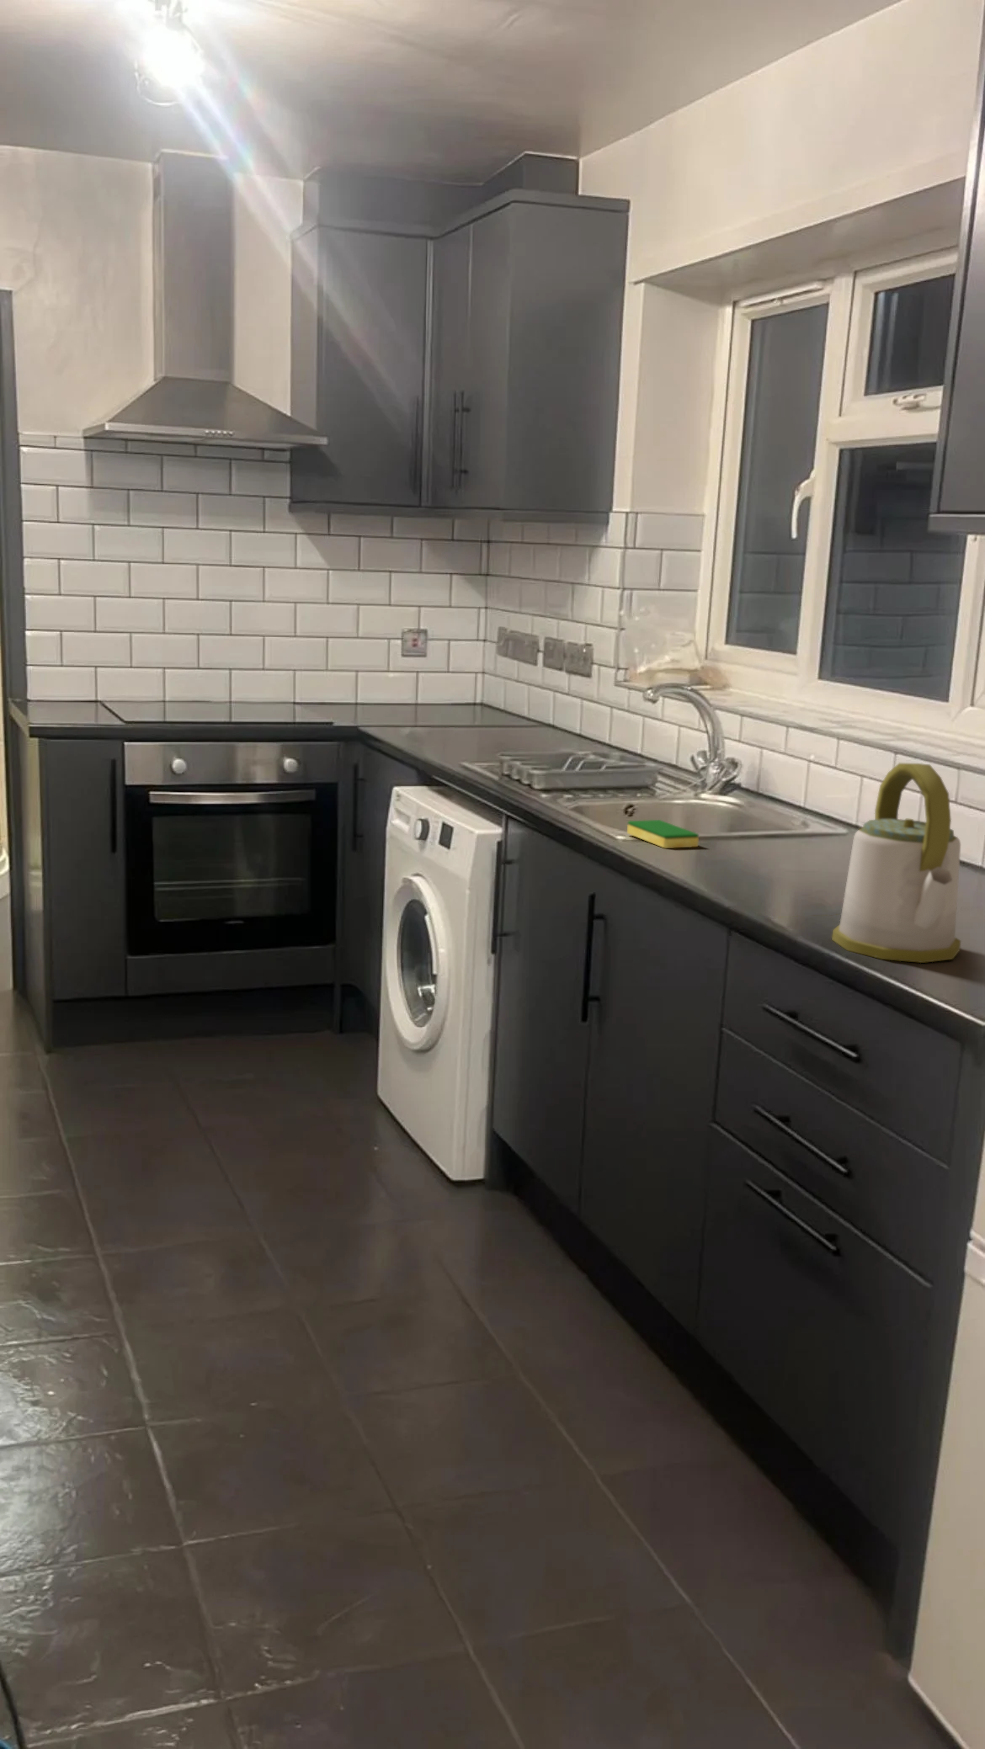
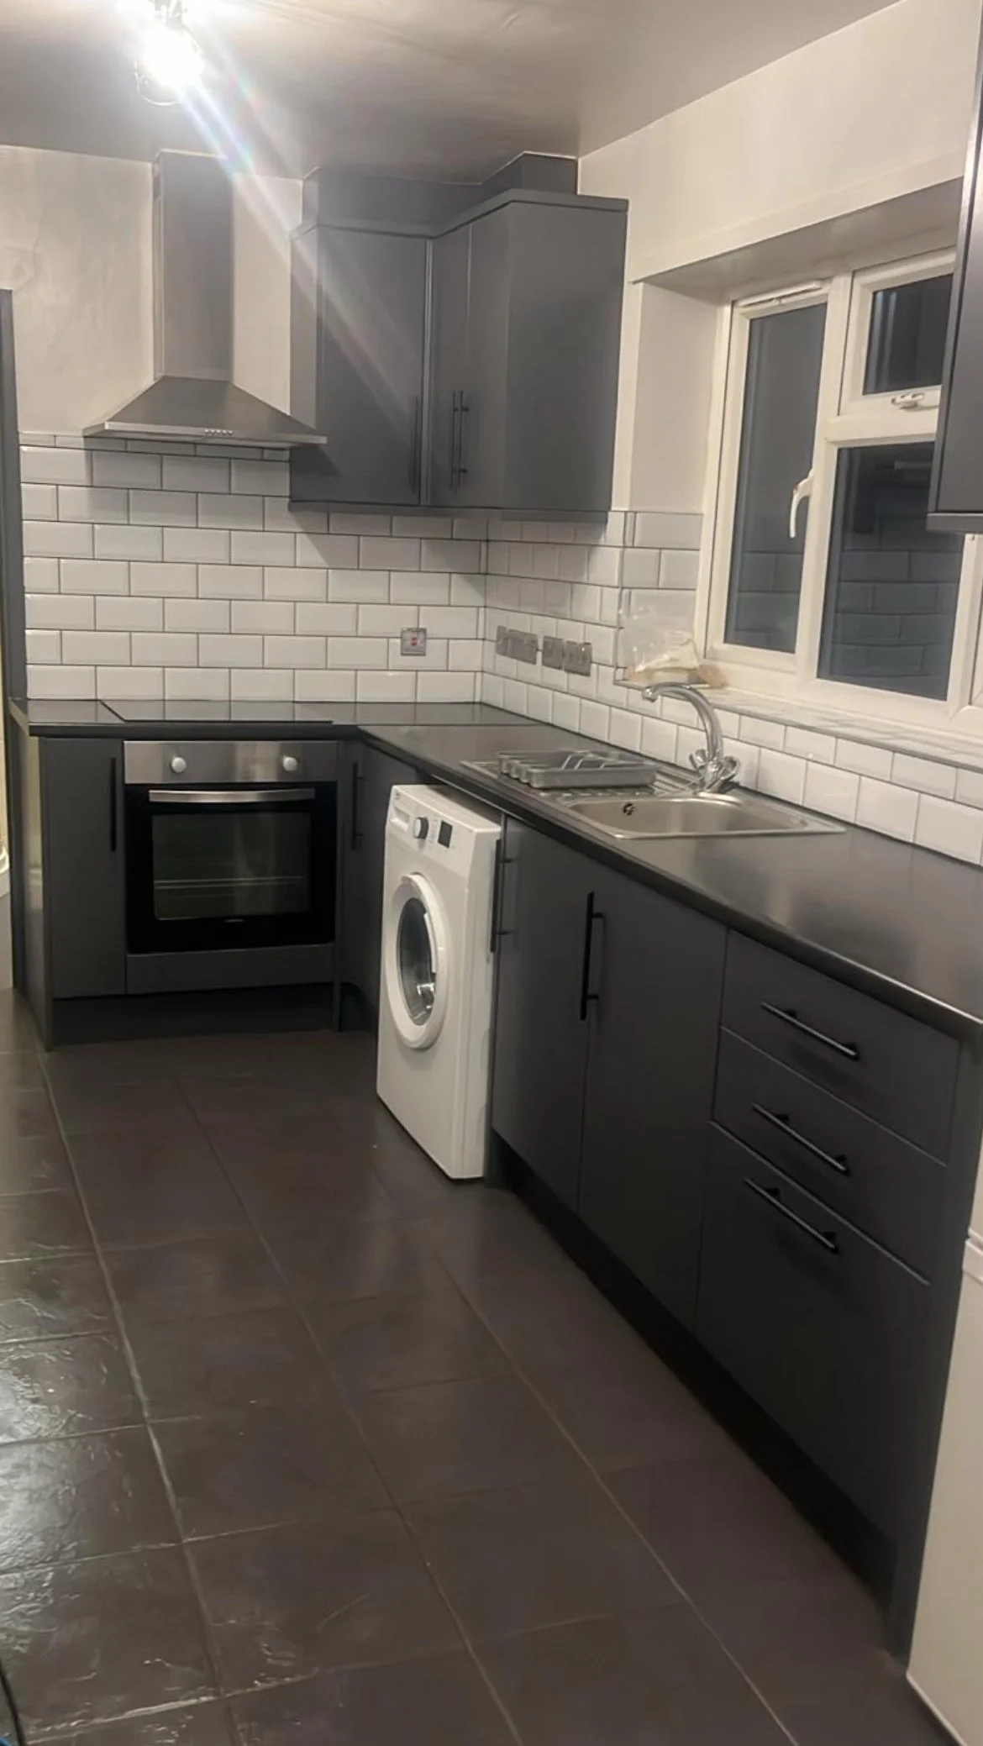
- dish sponge (662, 834)
- kettle (911, 858)
